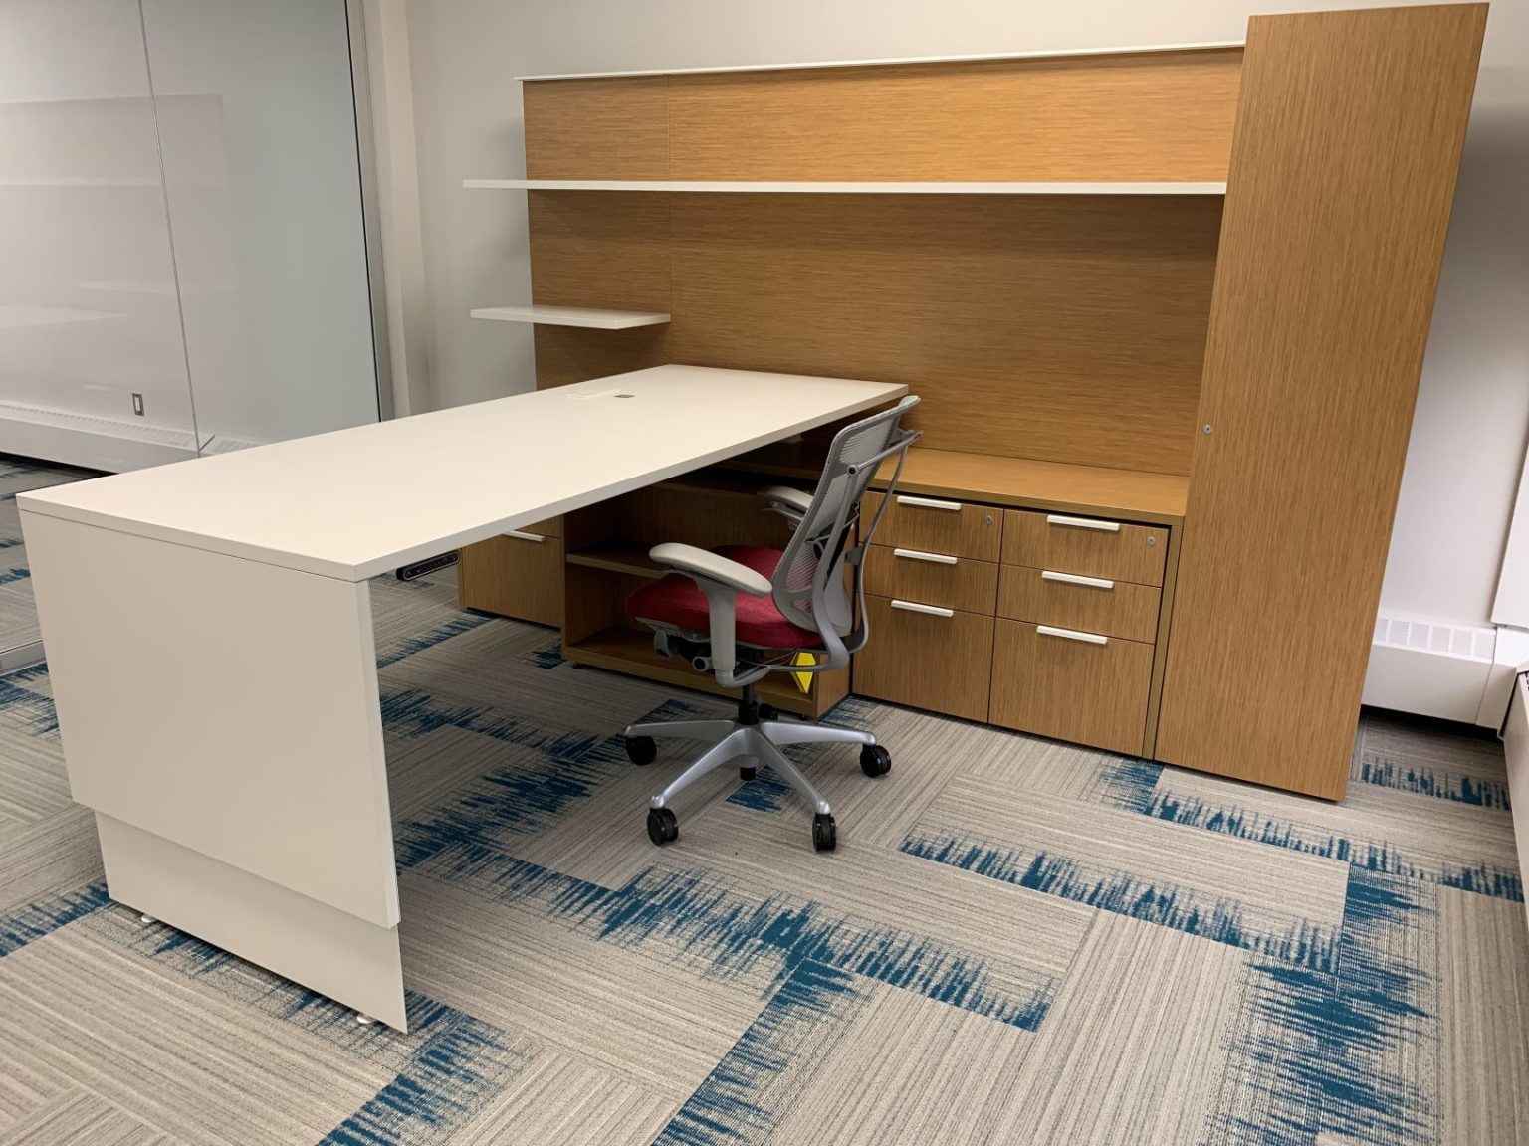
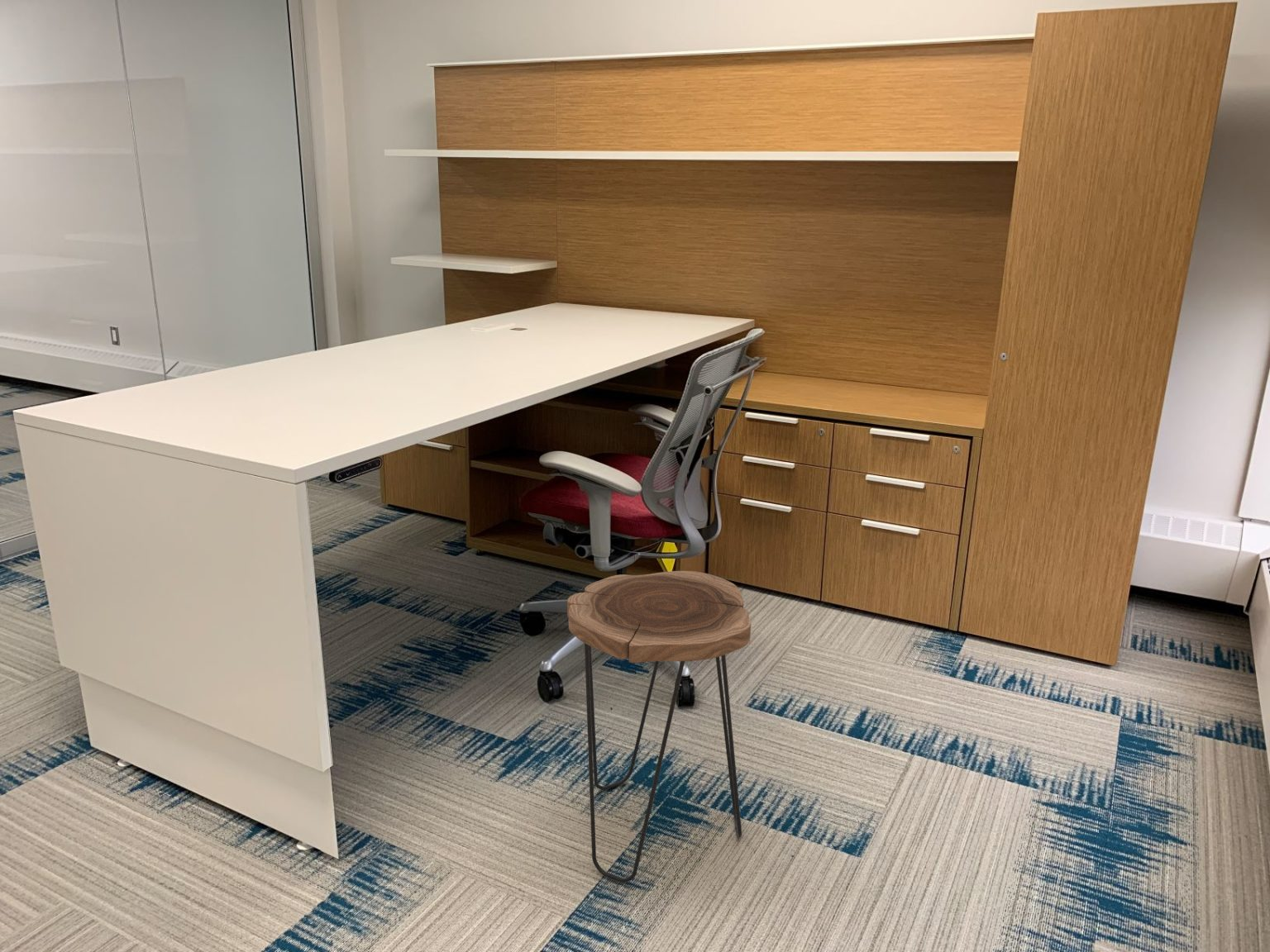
+ side table (666, 721)
